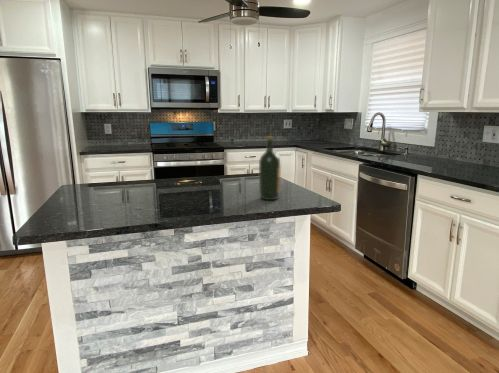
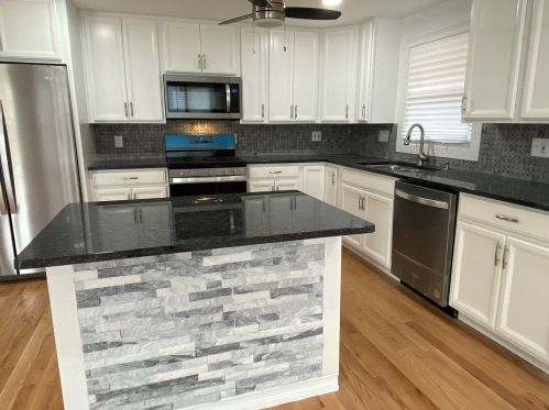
- wine bottle (269, 167)
